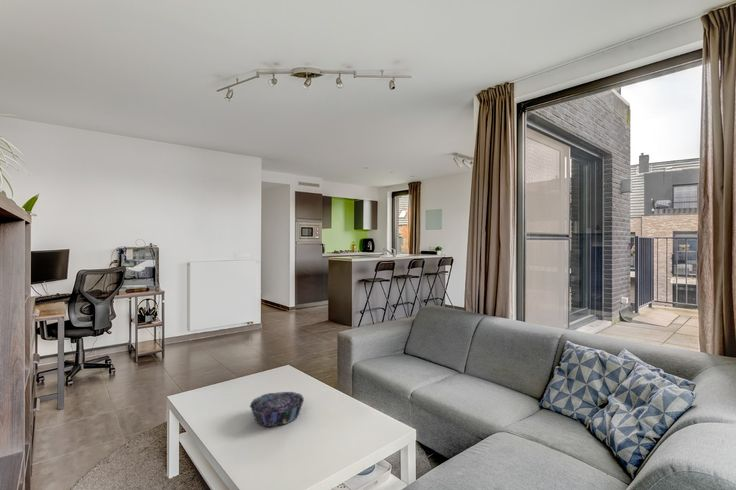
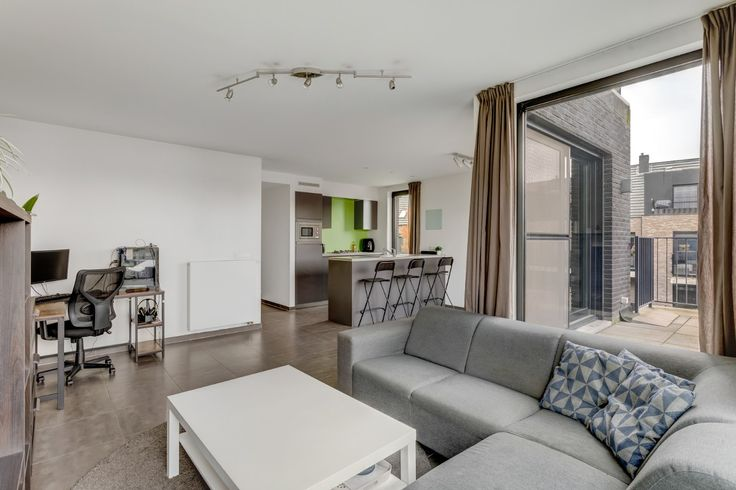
- decorative bowl (277, 409)
